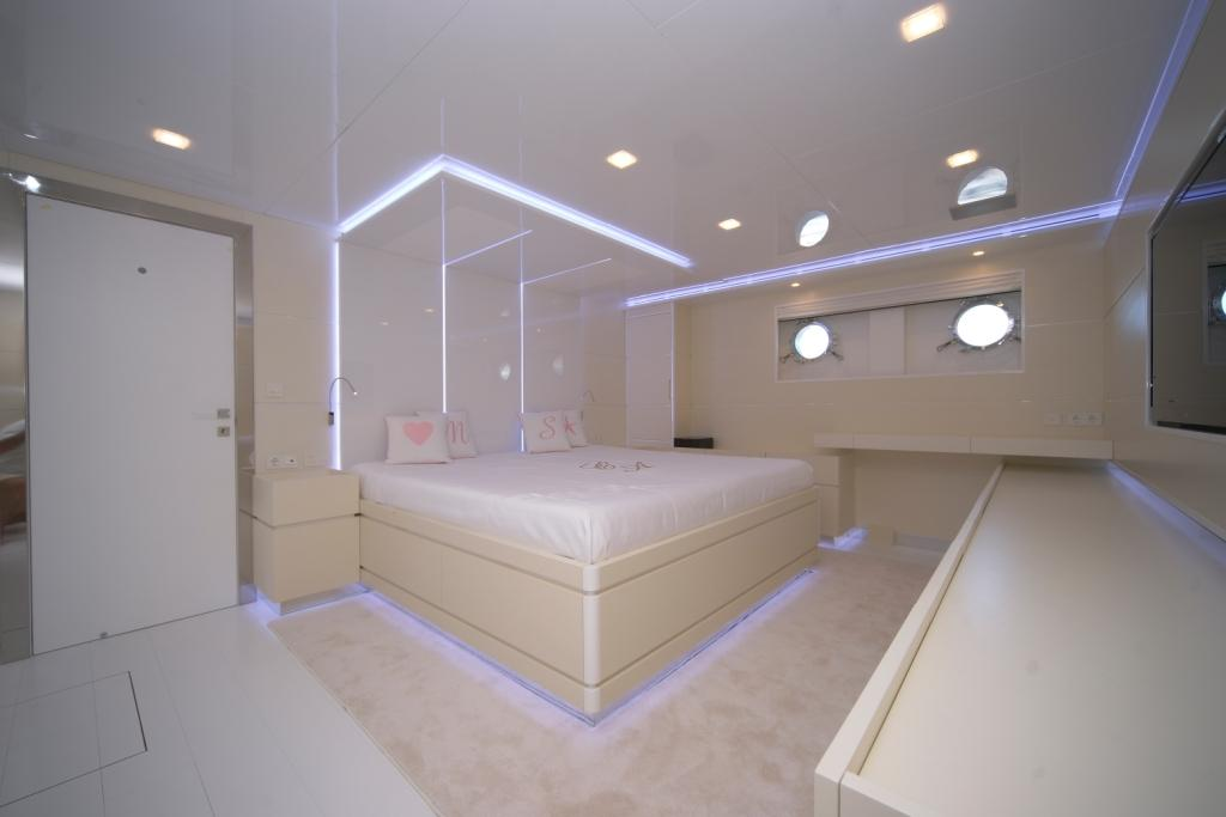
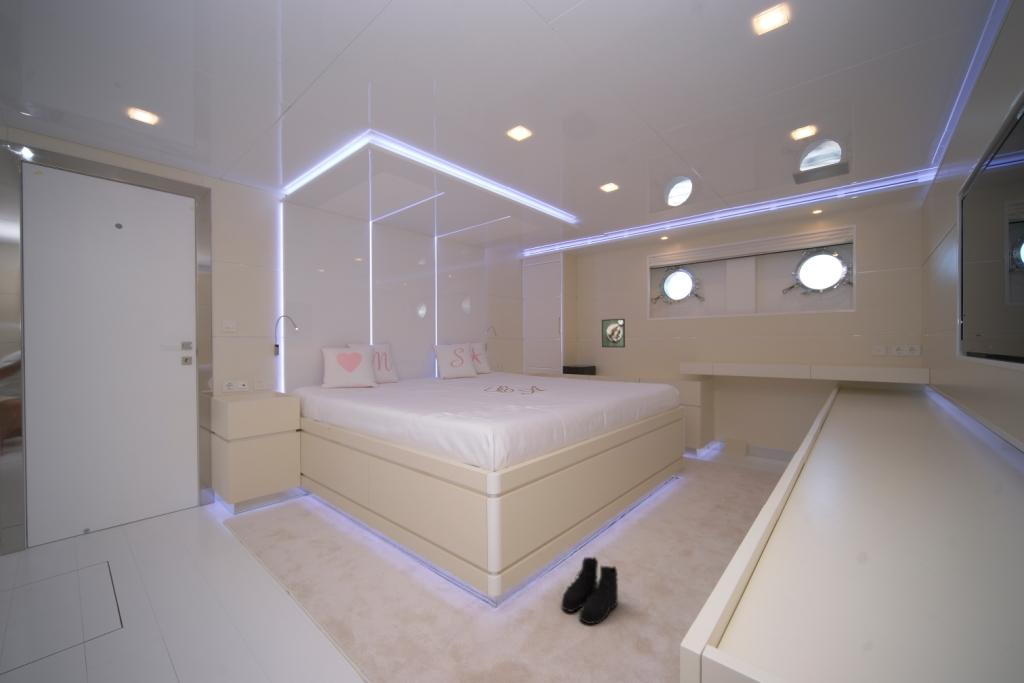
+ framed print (613, 333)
+ boots (590, 585)
